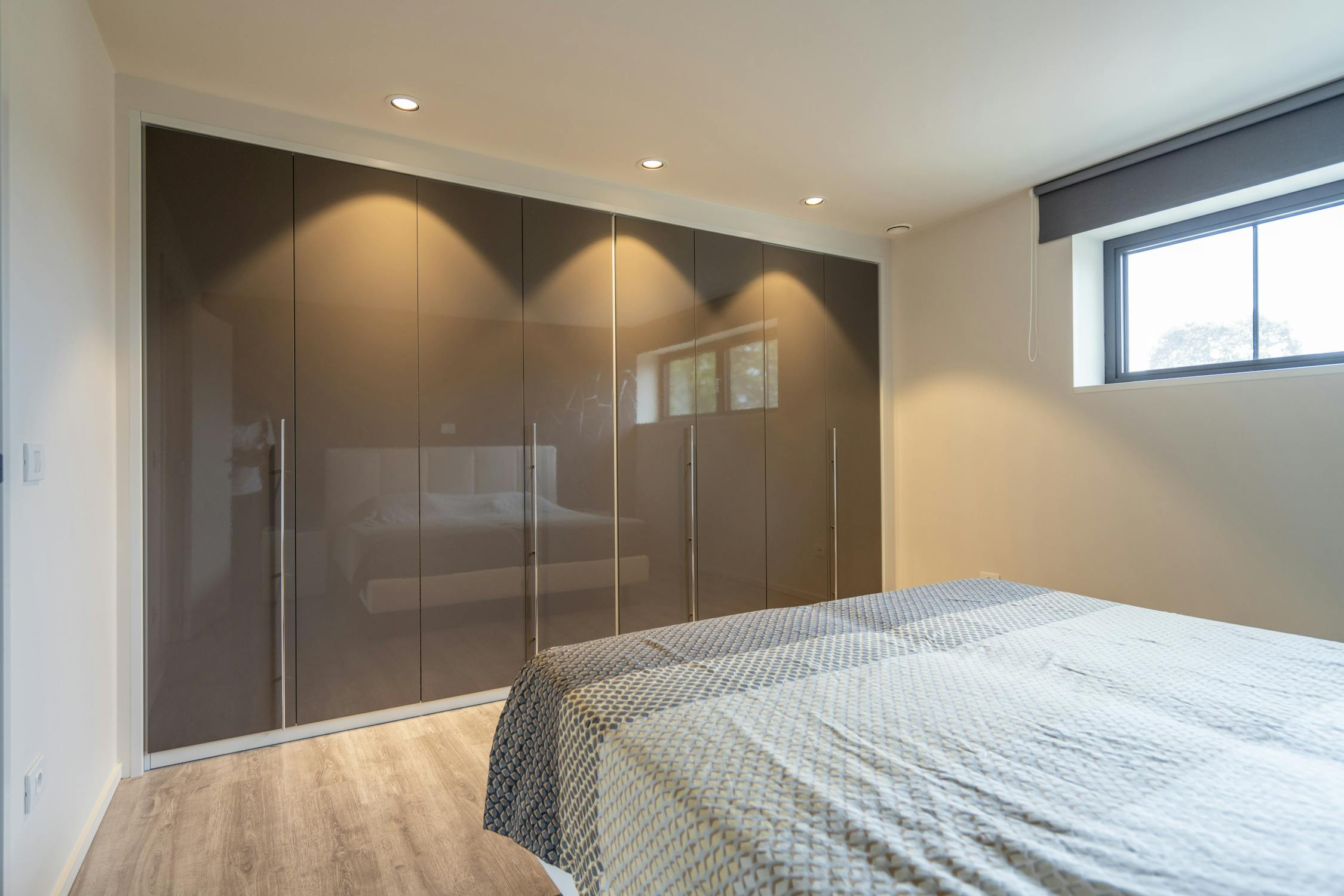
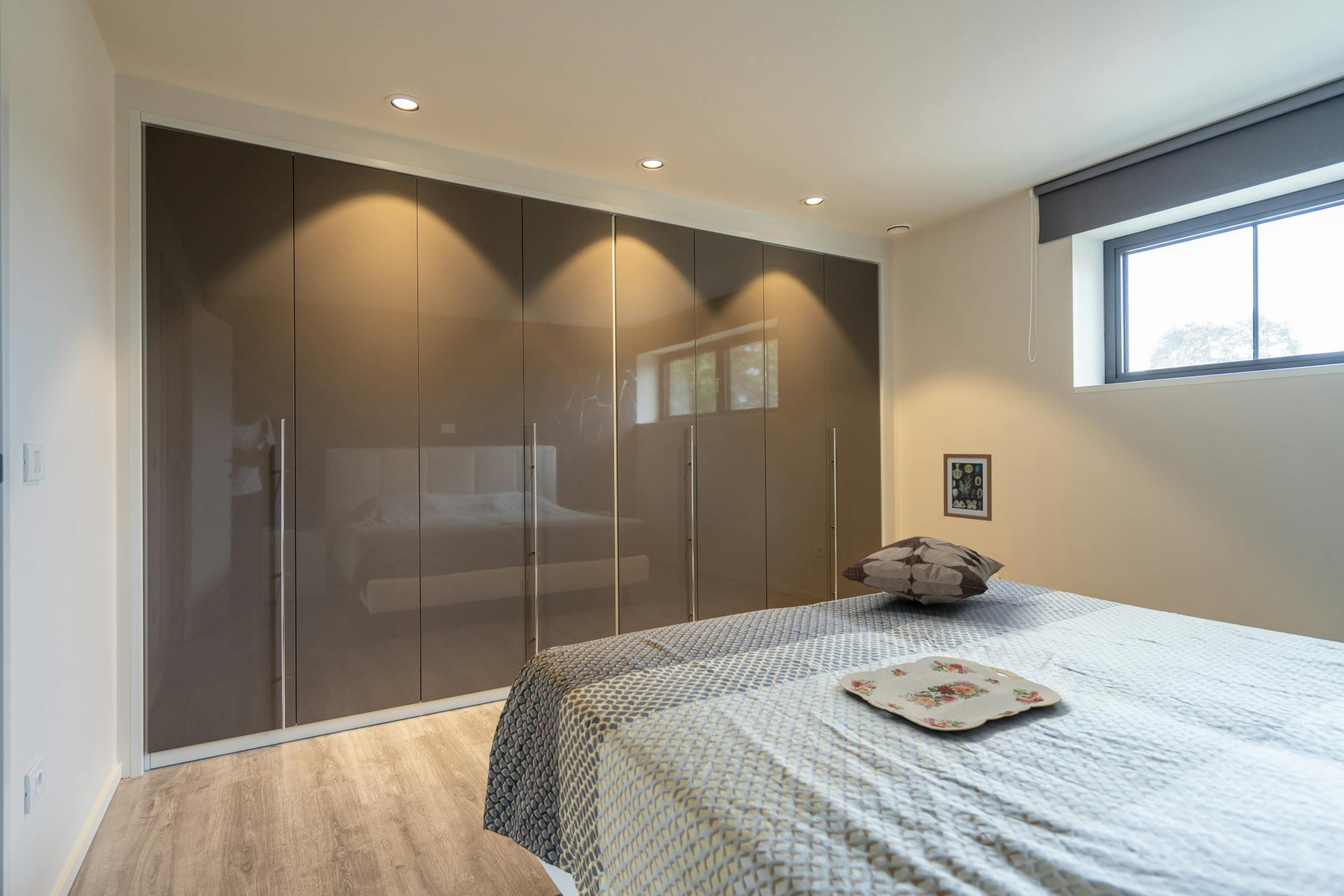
+ decorative pillow (923, 569)
+ wall art (966, 486)
+ serving tray (946, 691)
